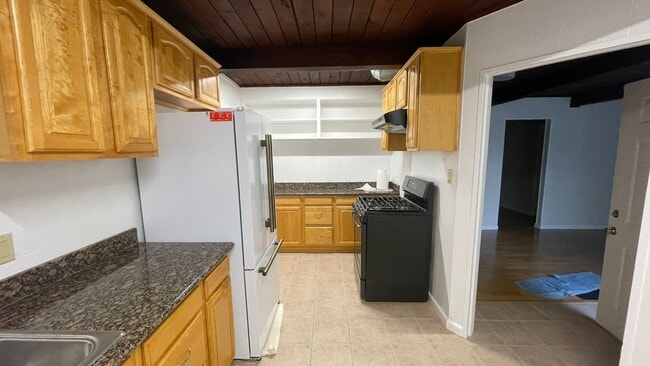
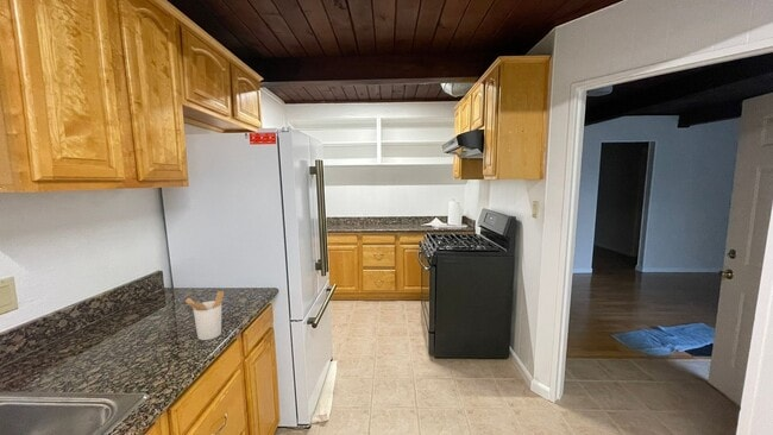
+ utensil holder (205, 315)
